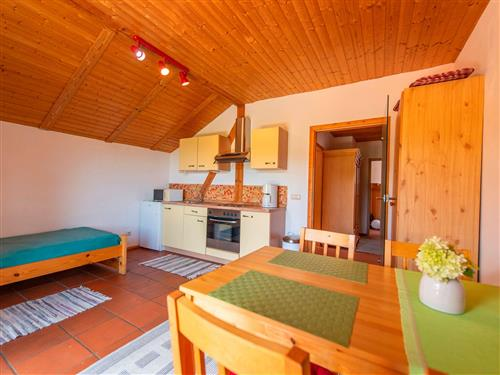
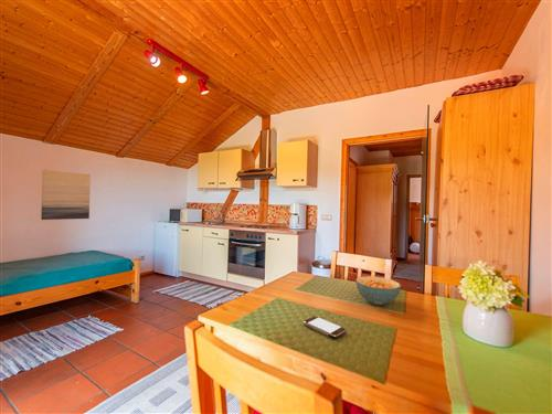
+ cereal bowl (376, 291)
+ smartphone (323, 327)
+ wall art (66, 195)
